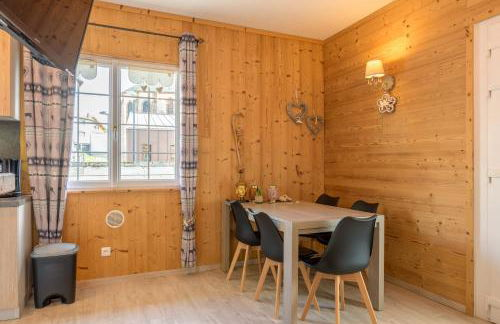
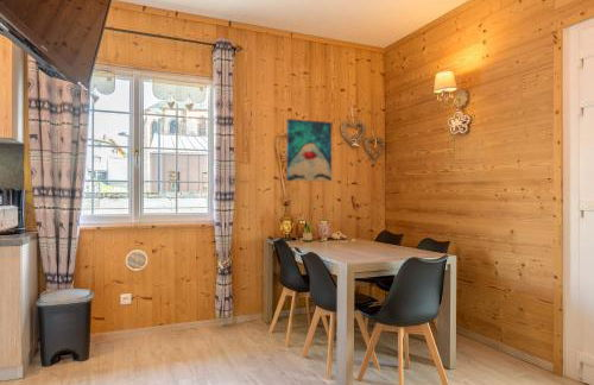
+ wall art (309, 151)
